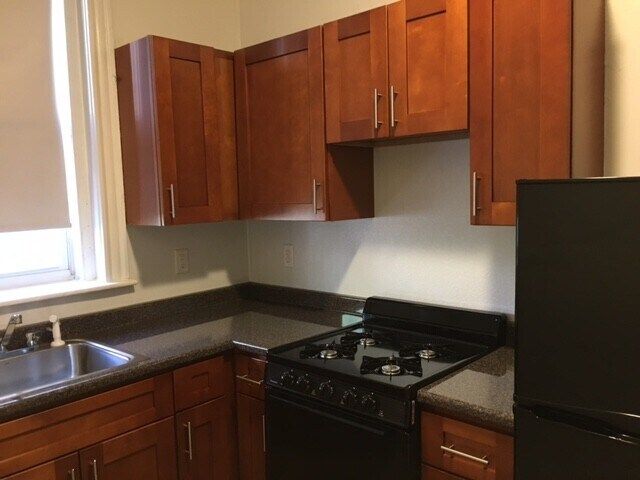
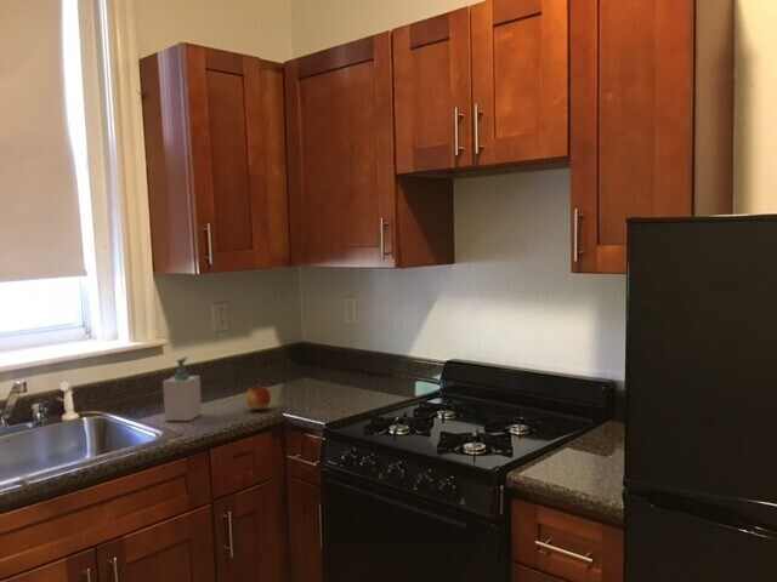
+ soap bottle (182, 388)
+ fruit (259, 398)
